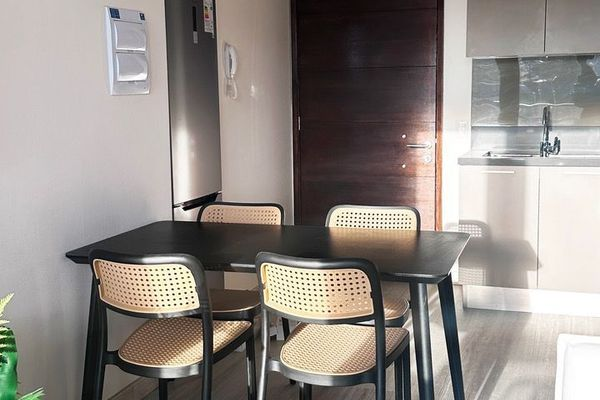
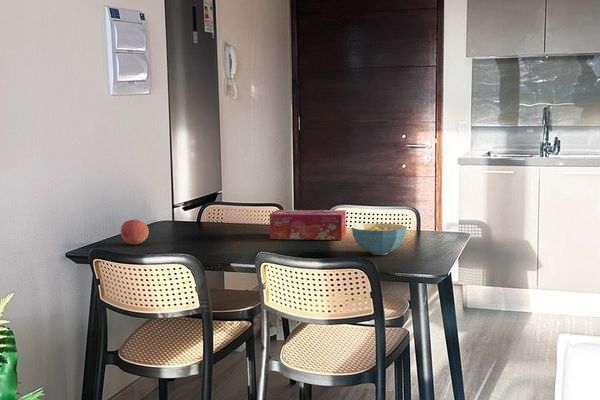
+ fruit (134, 231)
+ tissue box (308, 224)
+ cereal bowl (379, 240)
